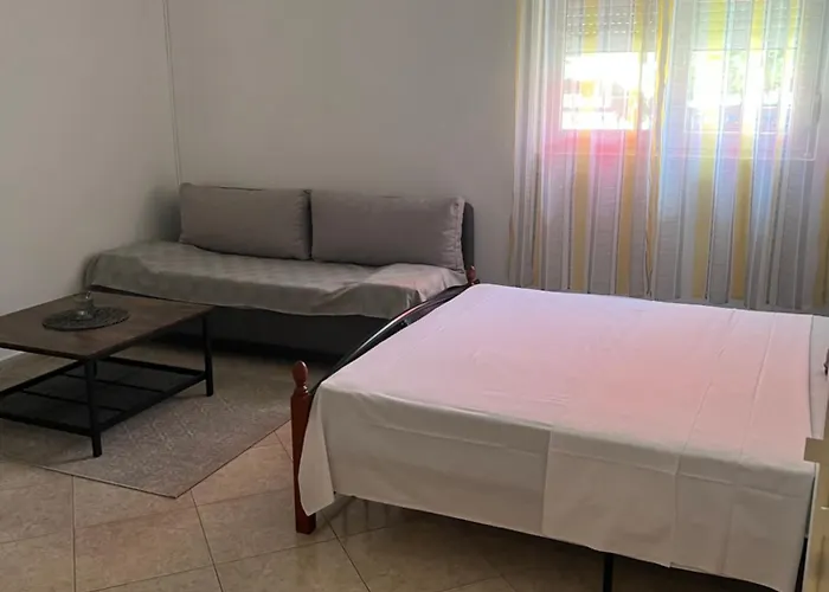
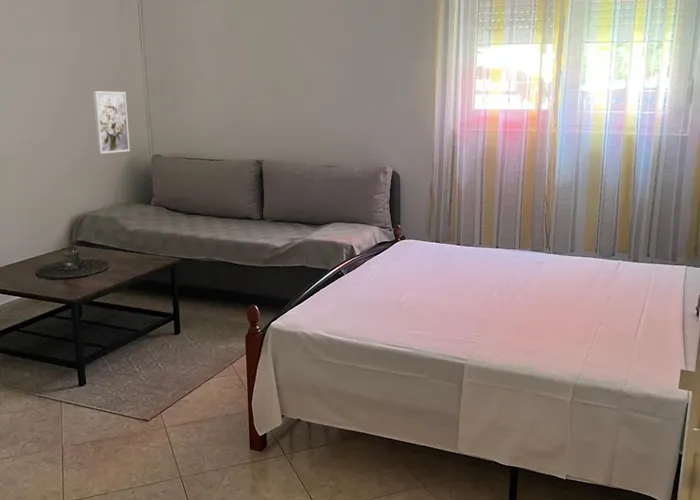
+ wall art (112, 122)
